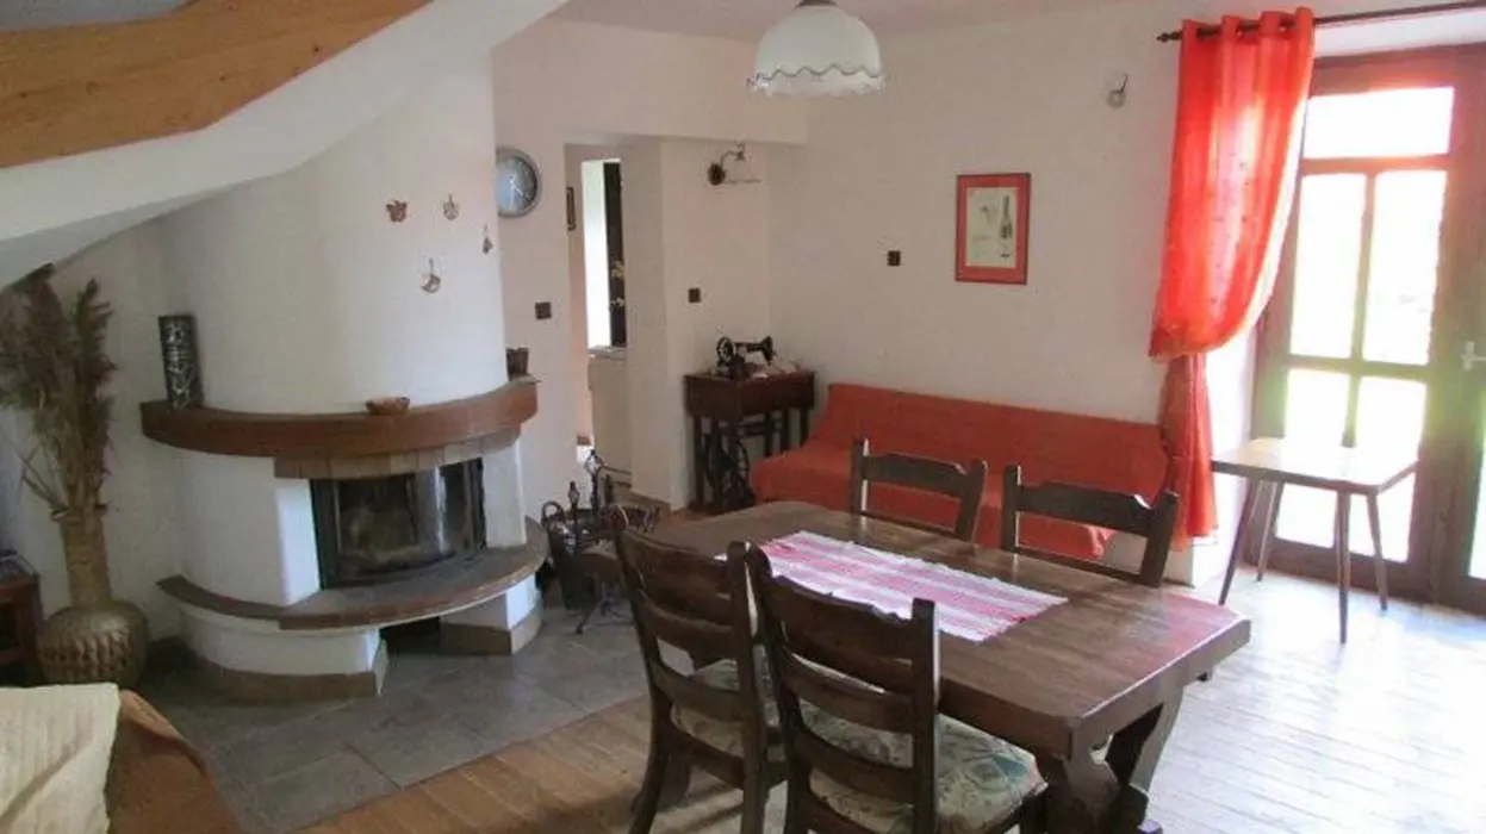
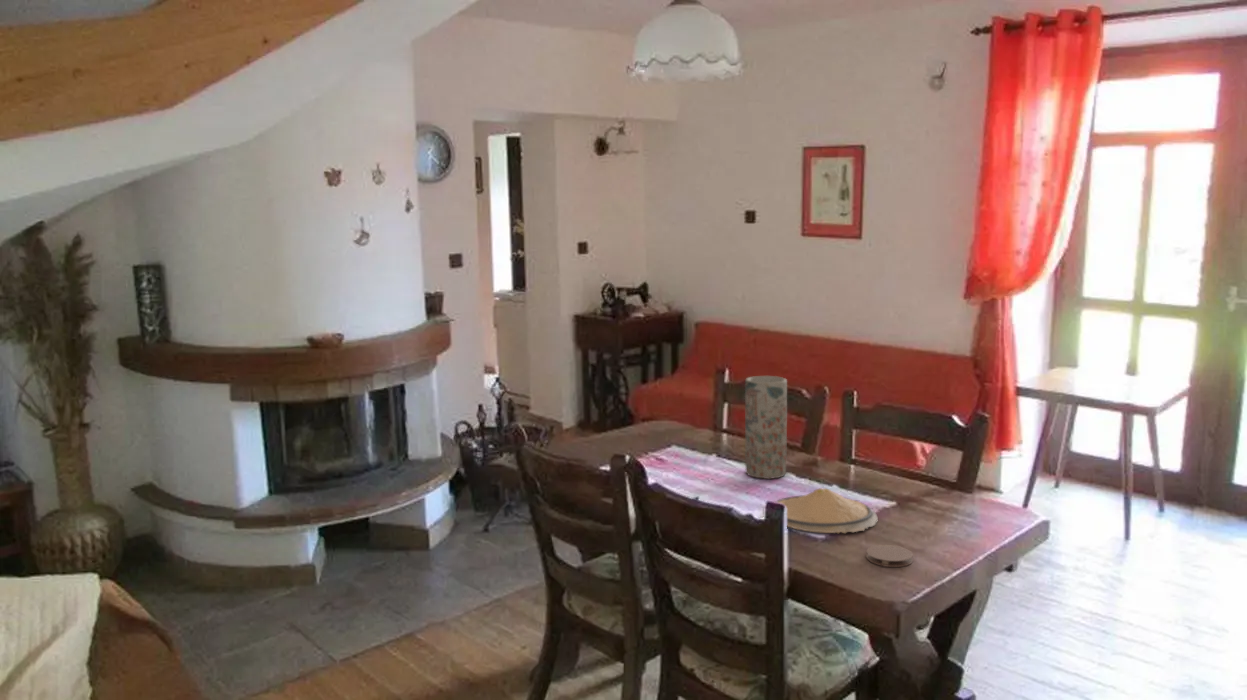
+ vase (765, 426)
+ coaster (889, 555)
+ plate (823, 501)
